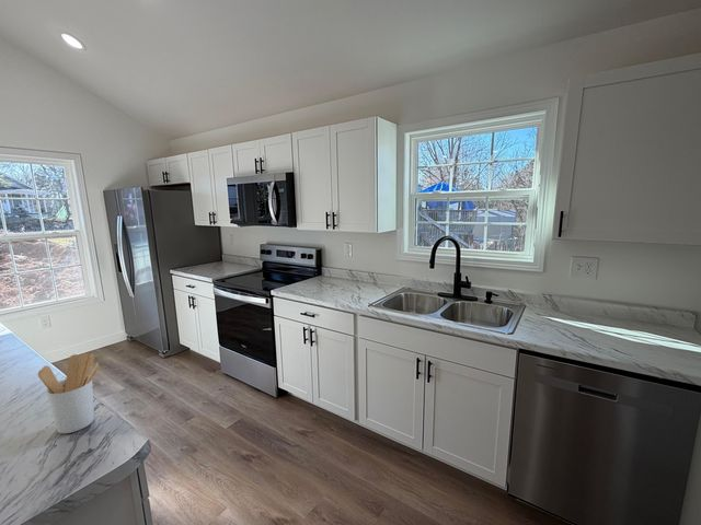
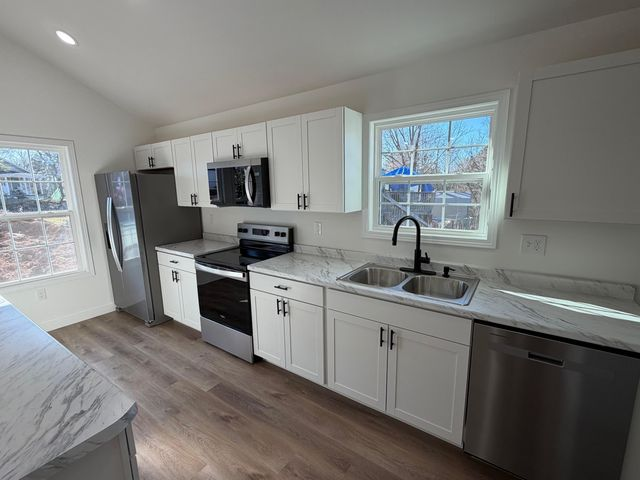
- utensil holder (76, 389)
